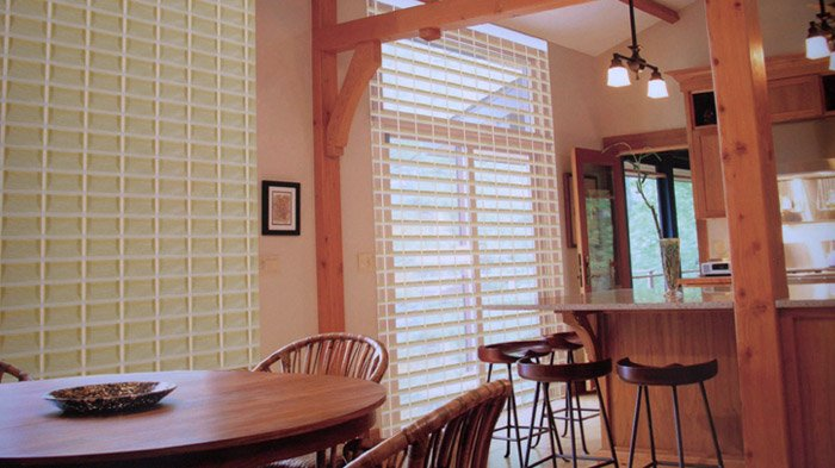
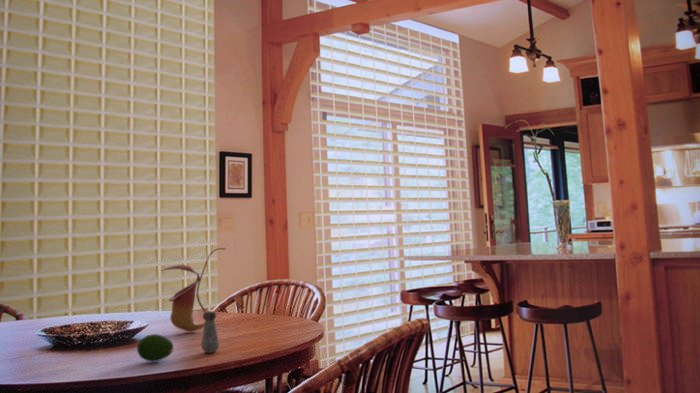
+ salt shaker (210, 331)
+ fruit (155, 347)
+ pitcher plant (194, 290)
